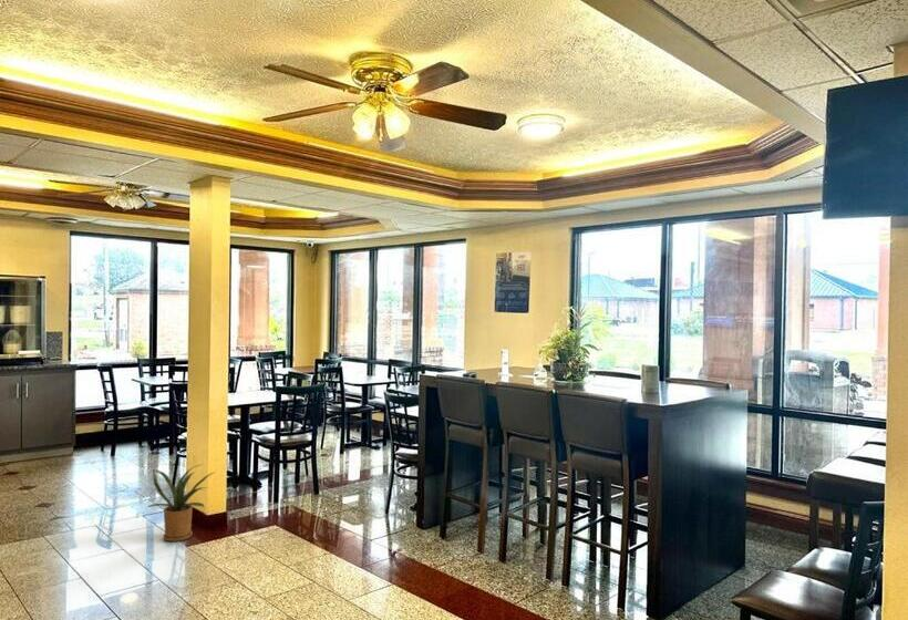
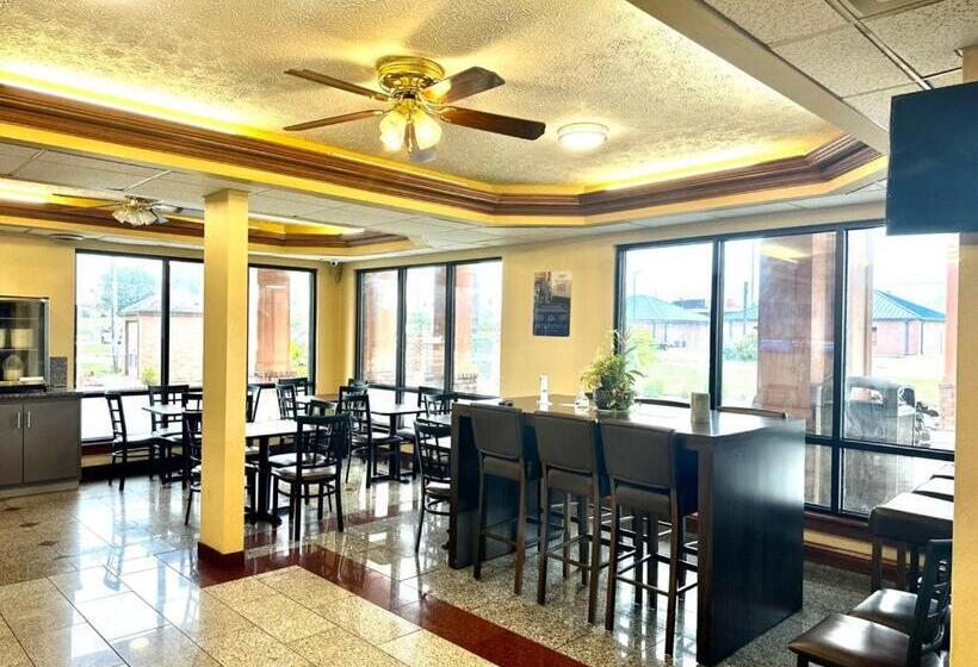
- house plant (180, 498)
